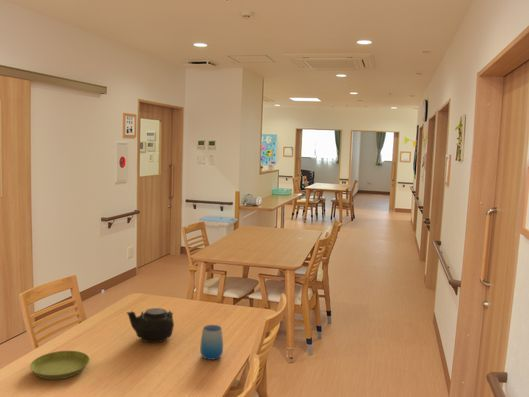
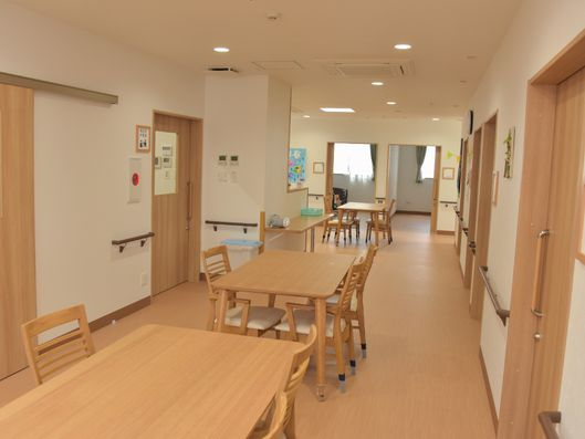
- saucer (60, 365)
- cup (211, 342)
- teapot (150, 325)
